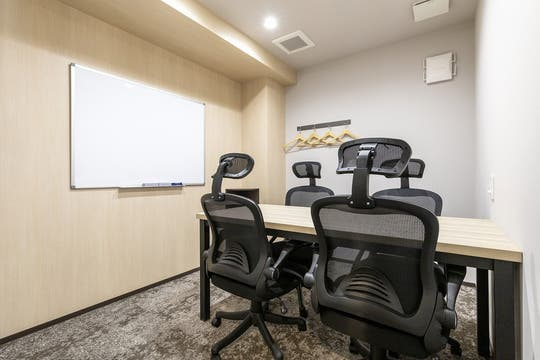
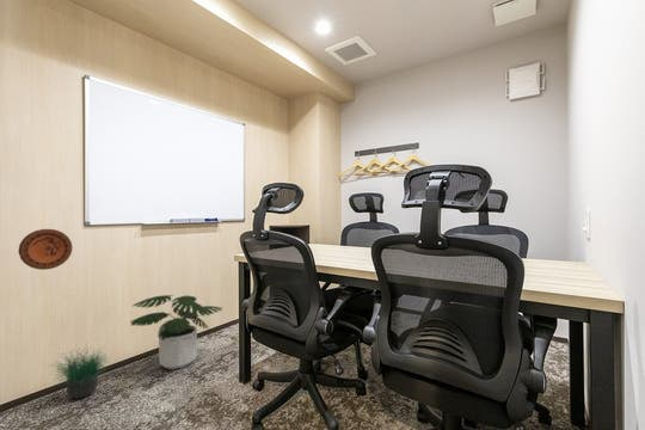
+ decorative plate (47, 248)
+ potted plant (180, 328)
+ potted plant (82, 366)
